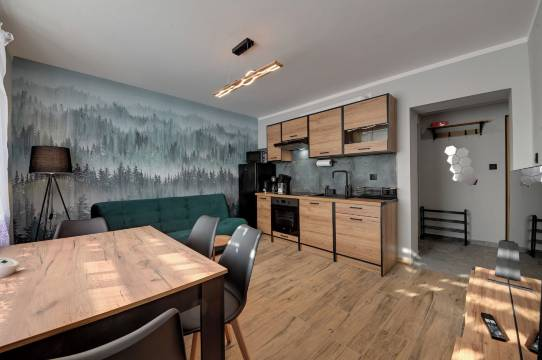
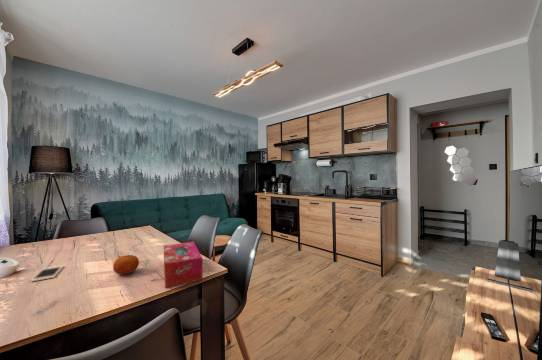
+ fruit (126, 264)
+ tissue box (181, 261)
+ cell phone (48, 272)
